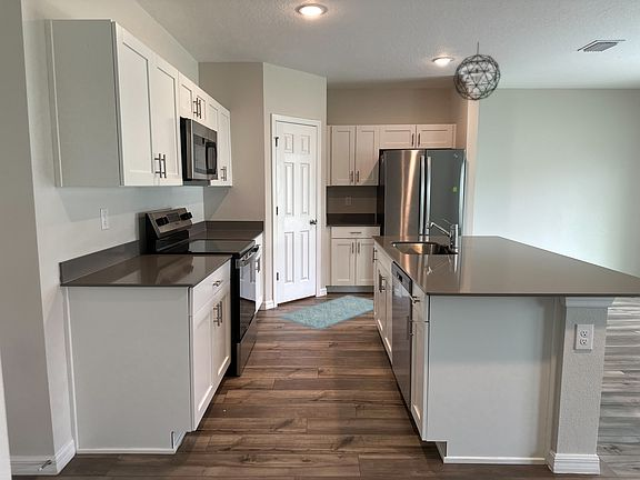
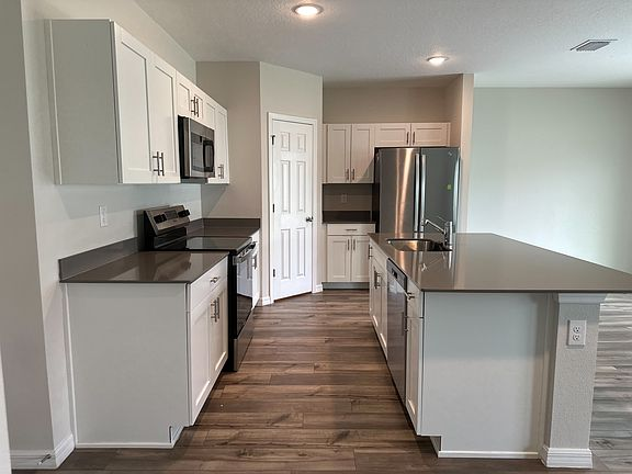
- rug (336, 309)
- pendant light (477, 71)
